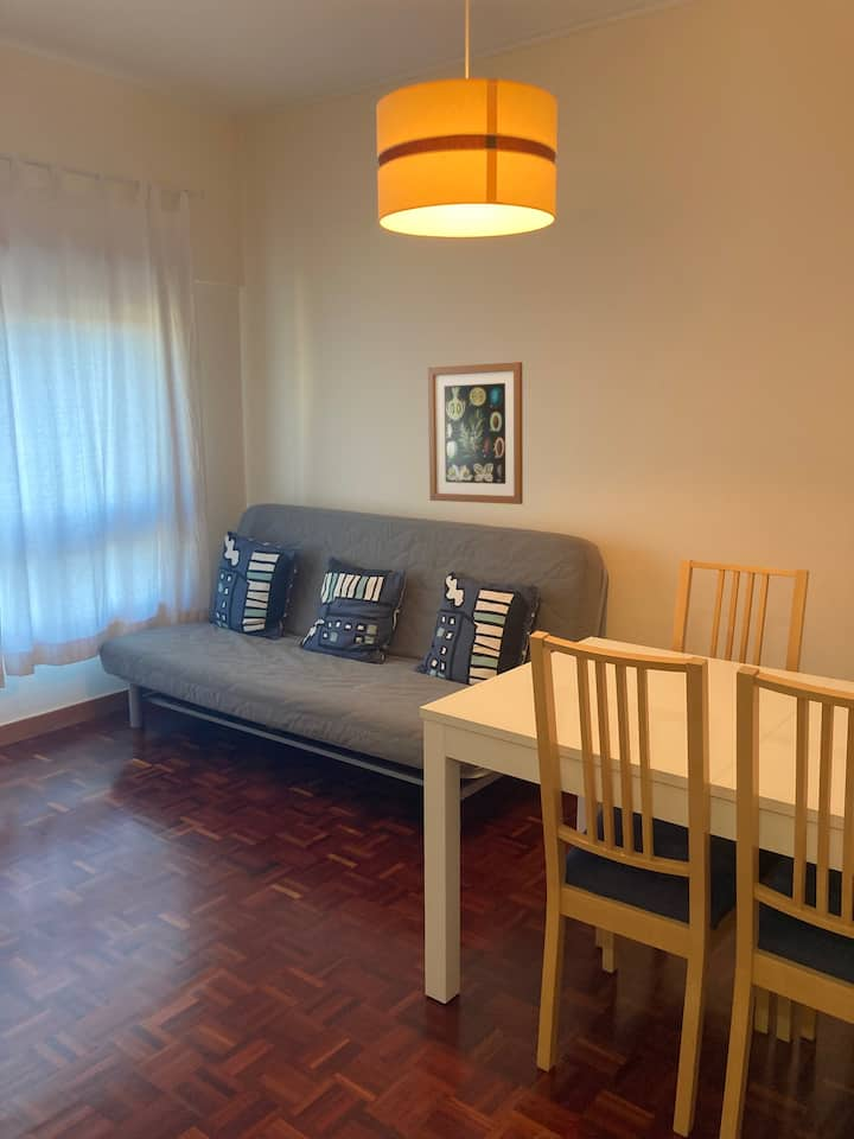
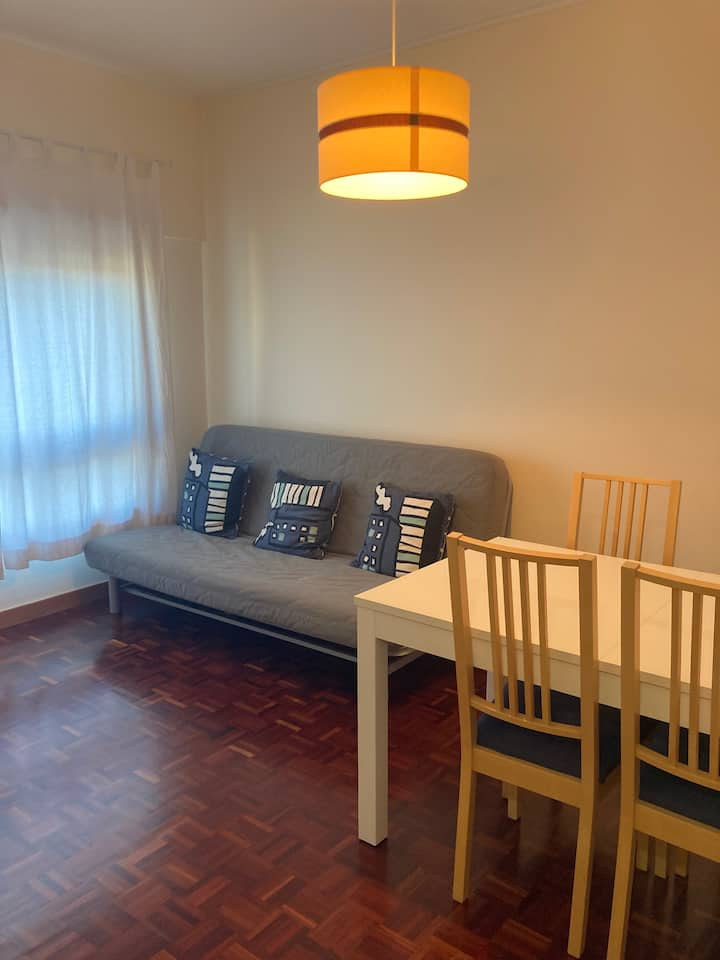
- wall art (473, 434)
